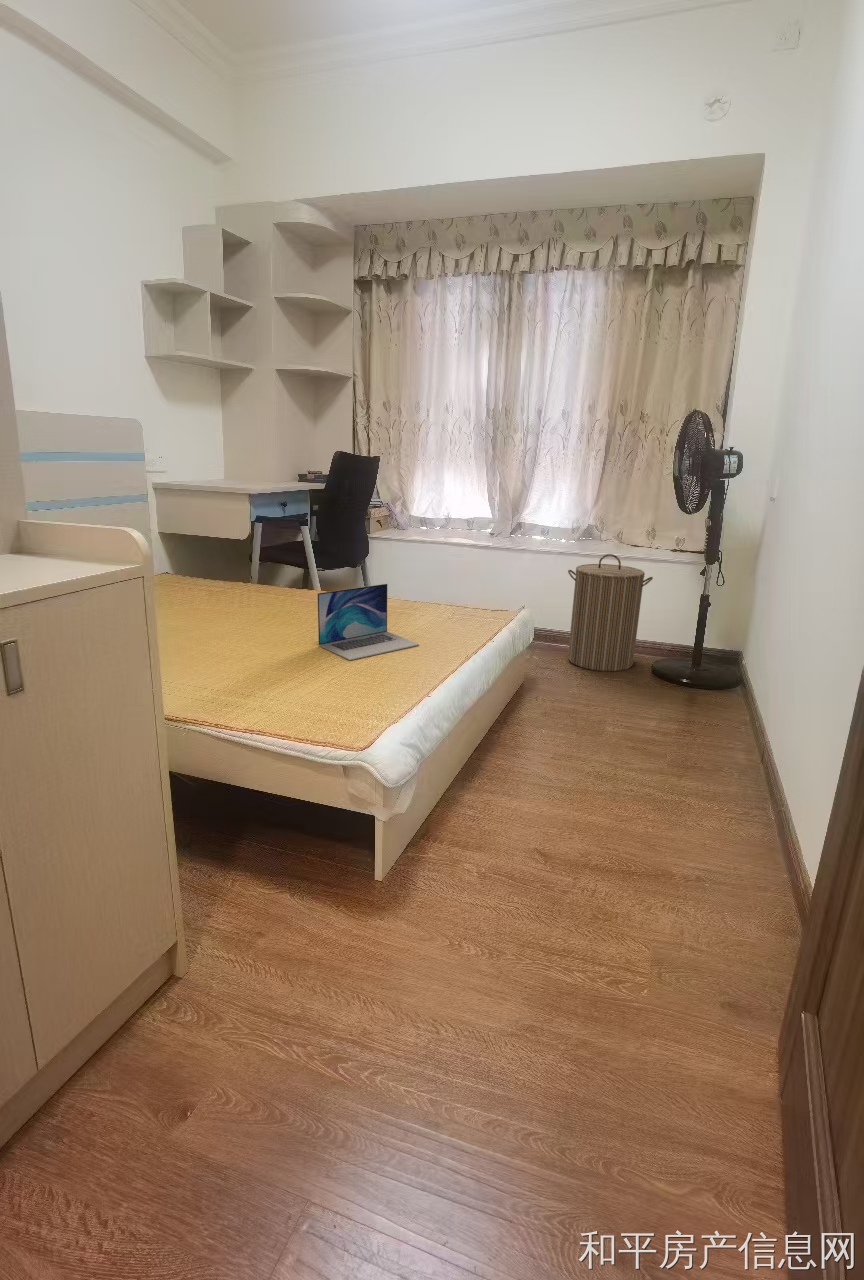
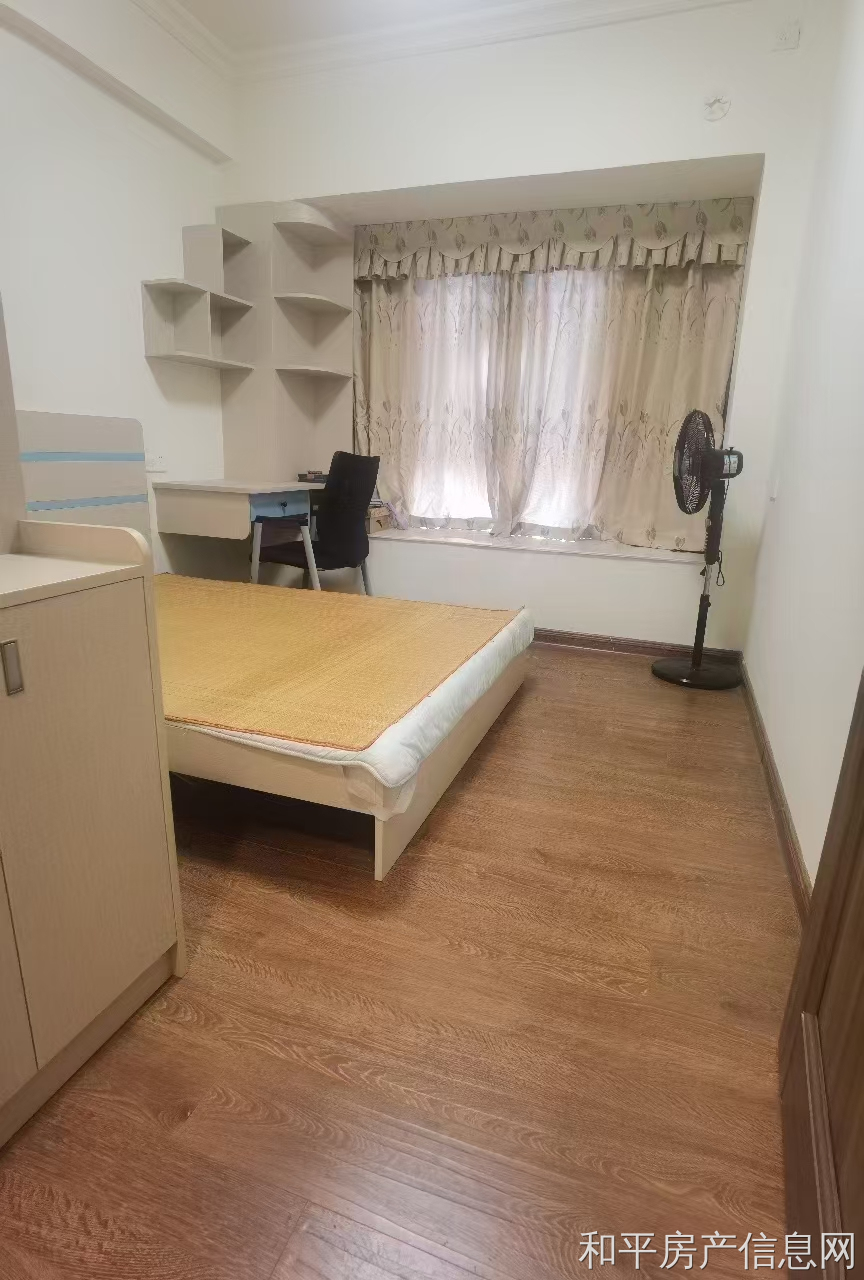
- laptop (369, 619)
- laundry hamper (605, 609)
